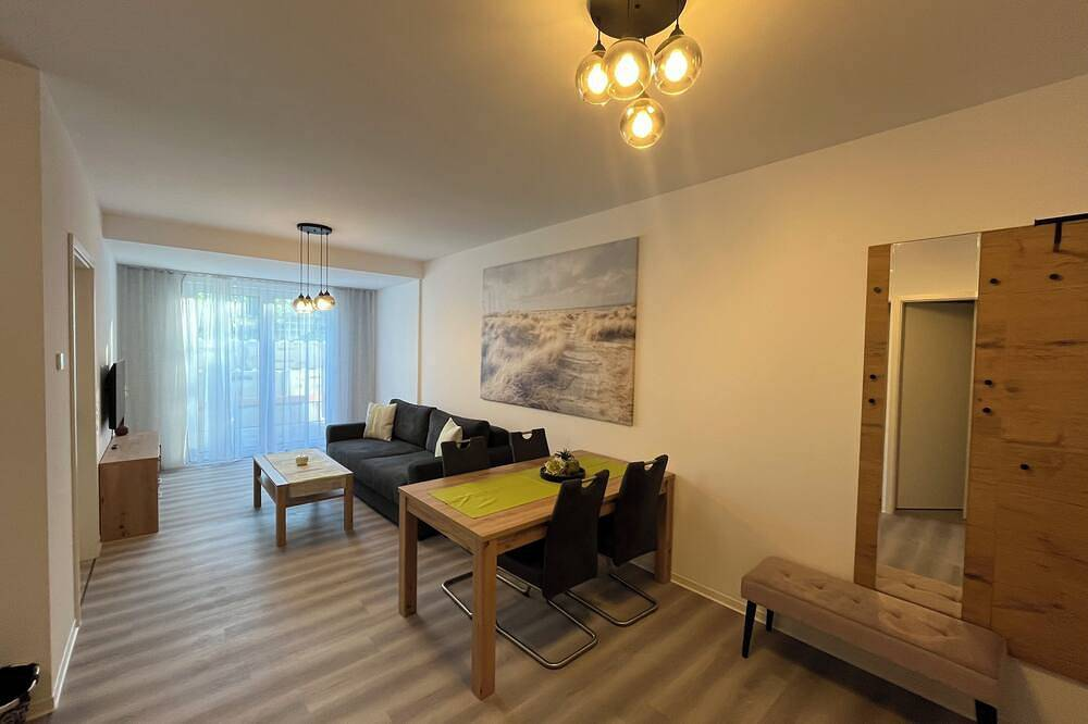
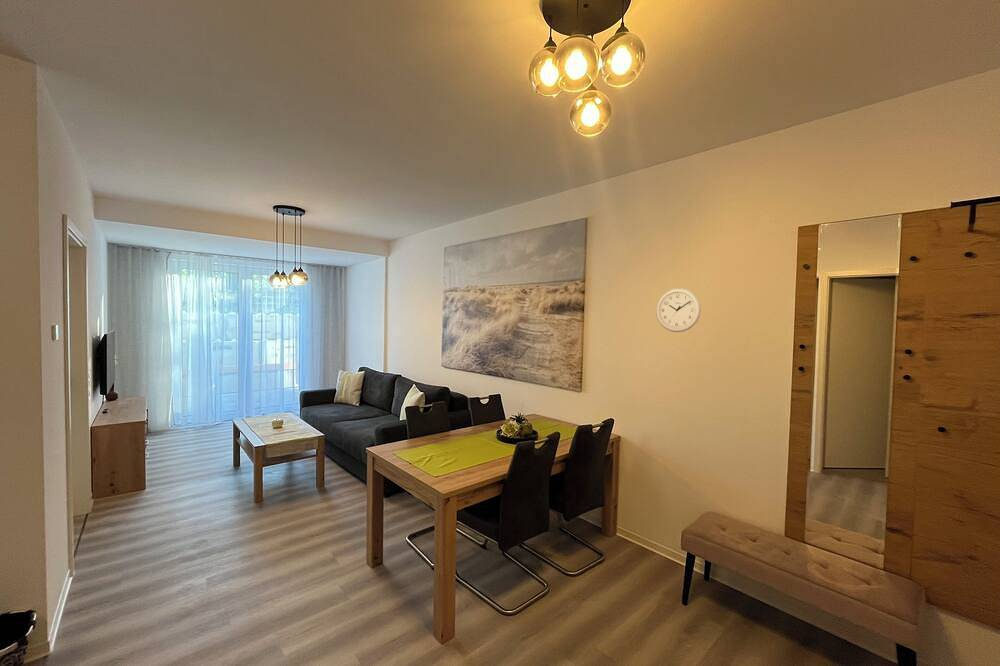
+ wall clock (677, 310)
